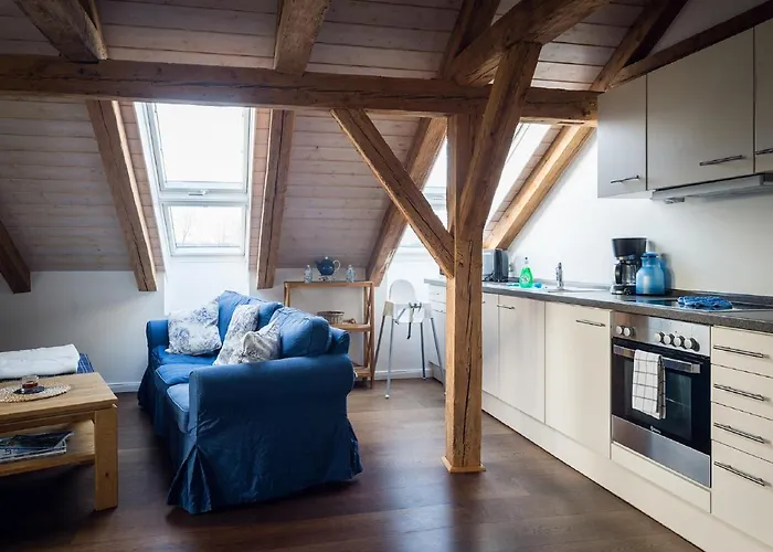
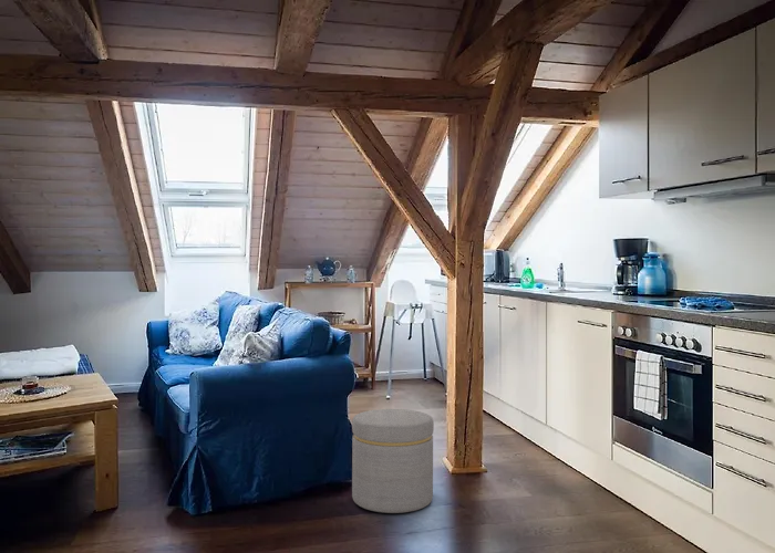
+ ottoman (392, 457)
